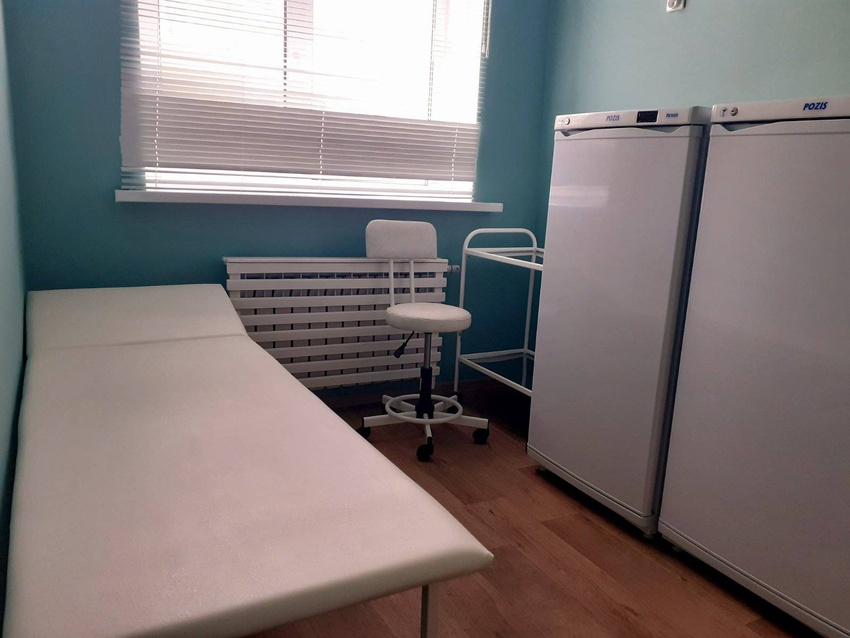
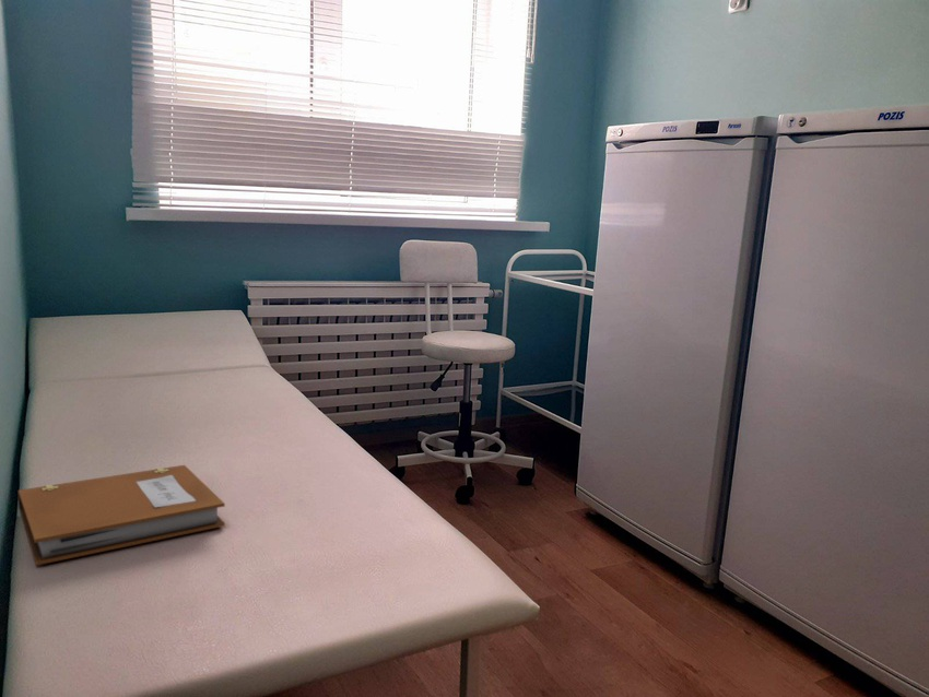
+ notebook (125, 506)
